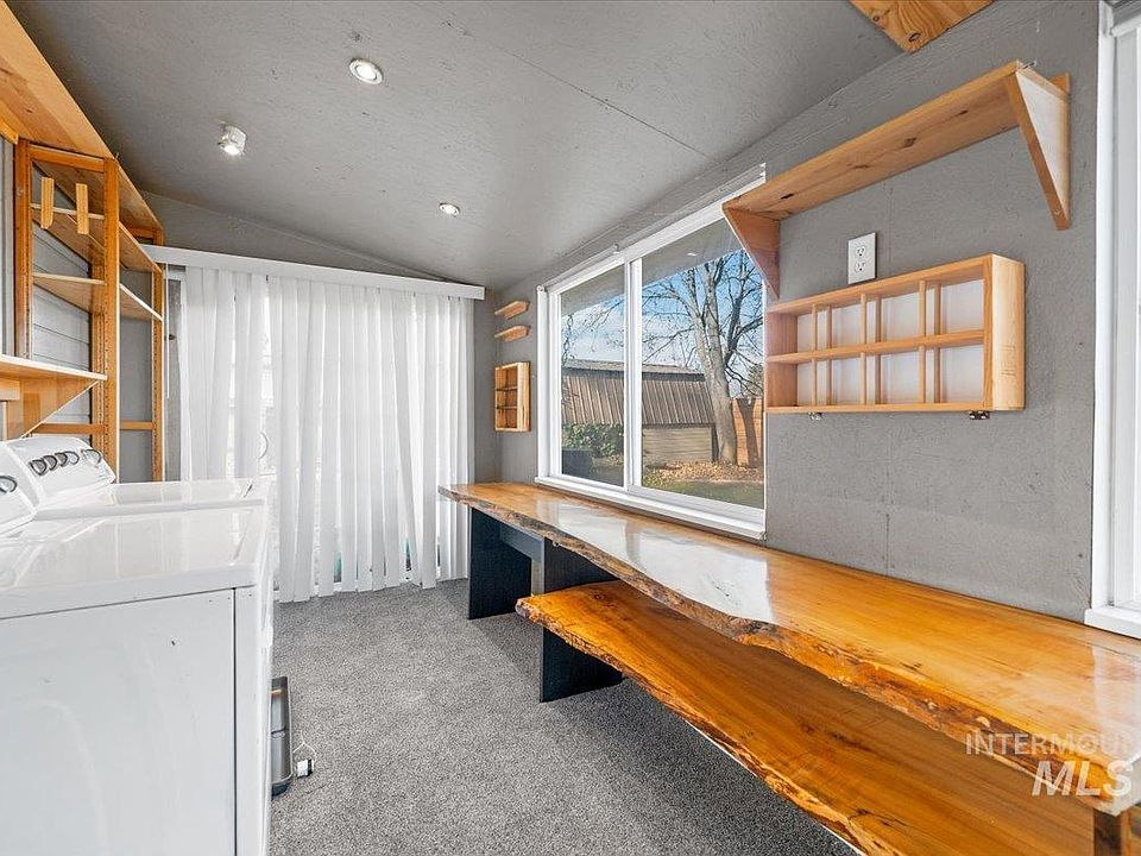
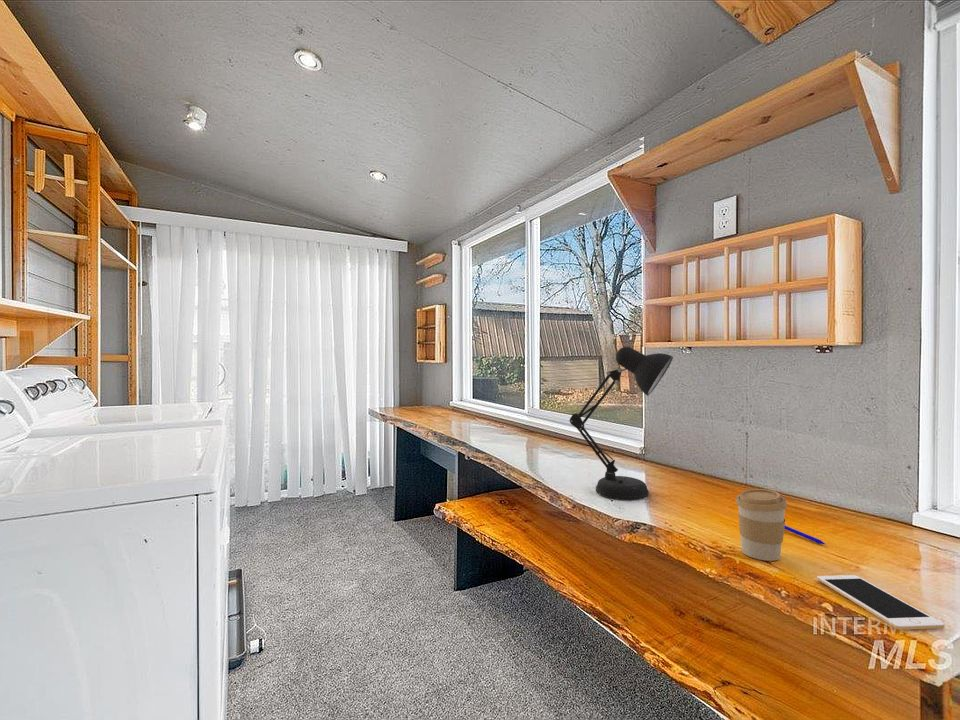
+ pen (795, 531)
+ cell phone (874, 599)
+ coffee cup (760, 522)
+ desk lamp (599, 403)
